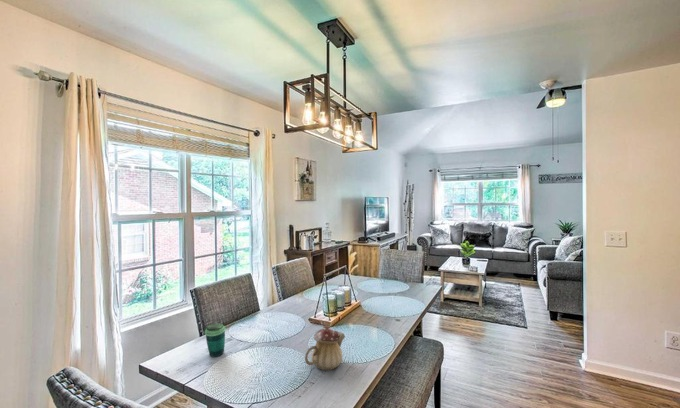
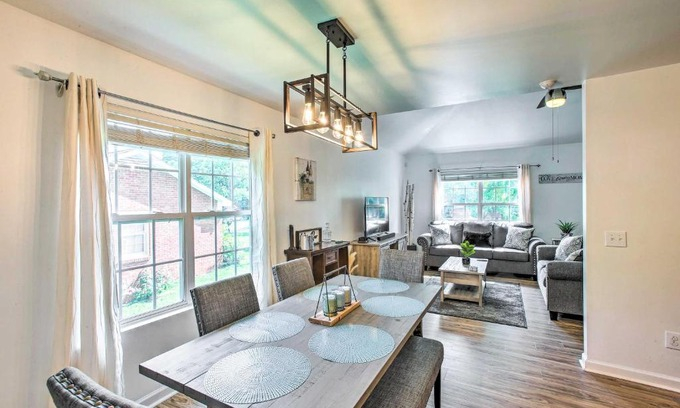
- cup (215, 340)
- teapot (325, 344)
